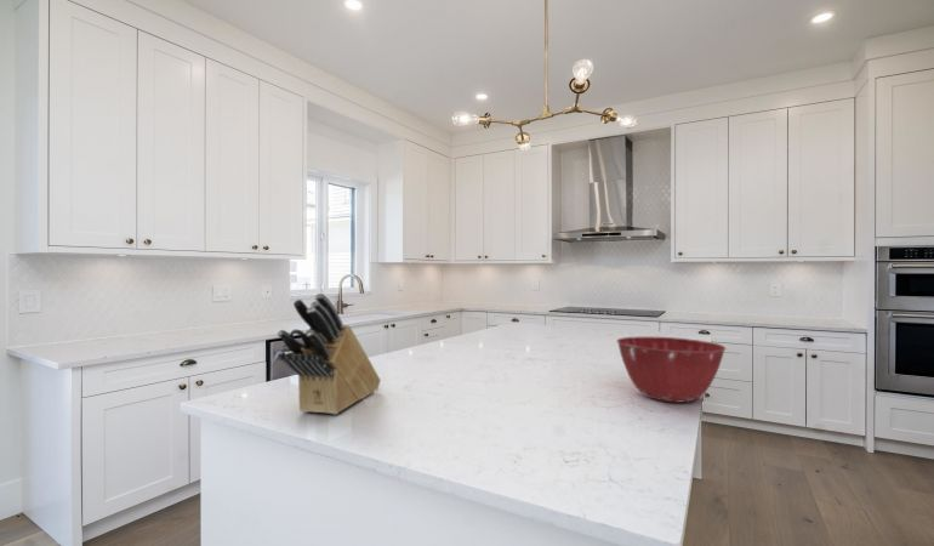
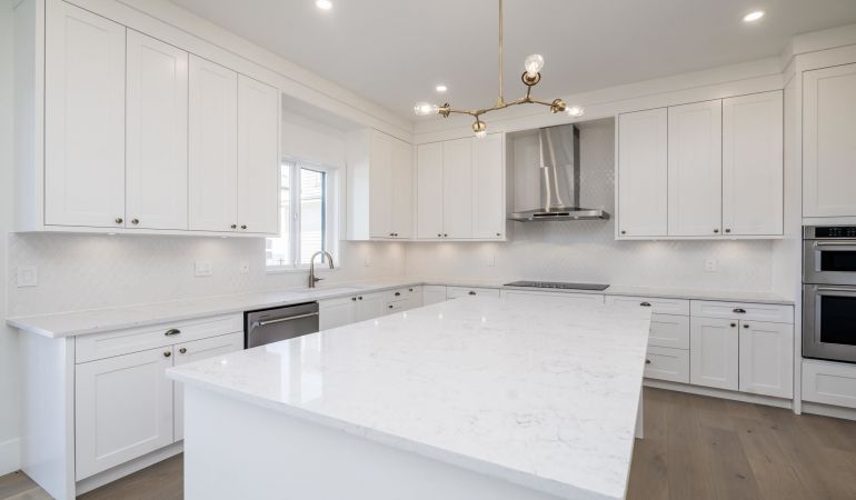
- mixing bowl (668, 369)
- knife block (334, 347)
